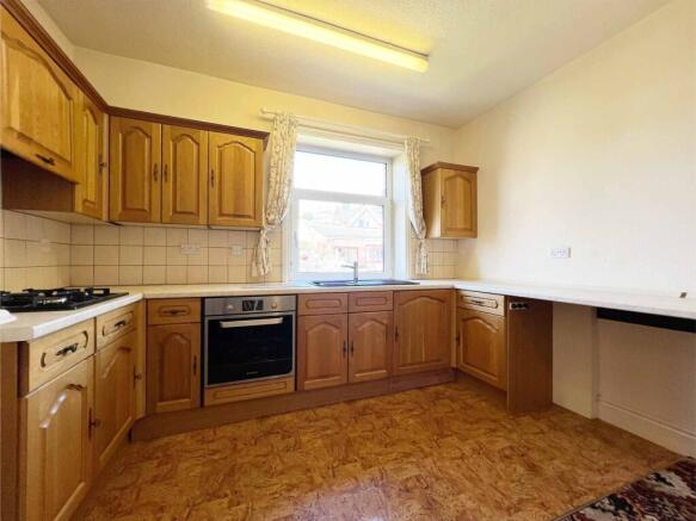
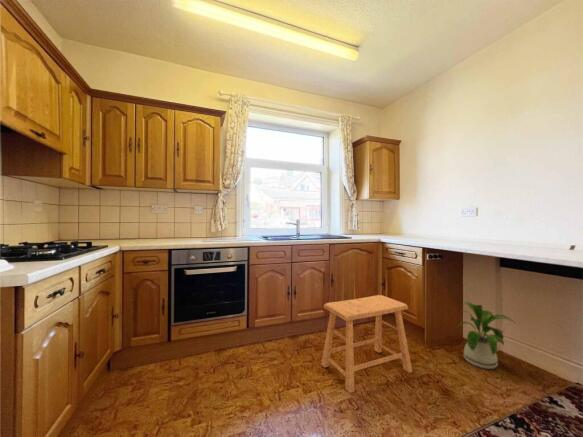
+ house plant (486, 330)
+ stool (366, 340)
